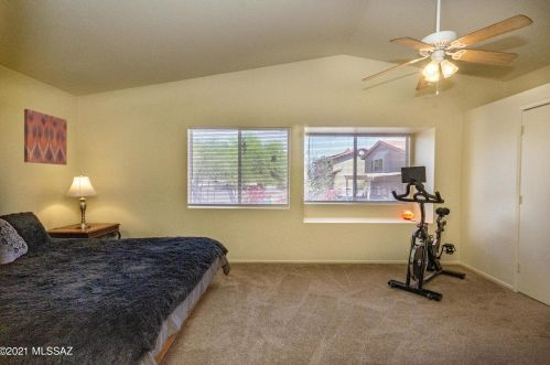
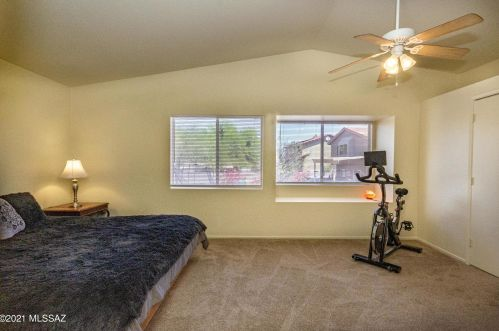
- wall art (46, 139)
